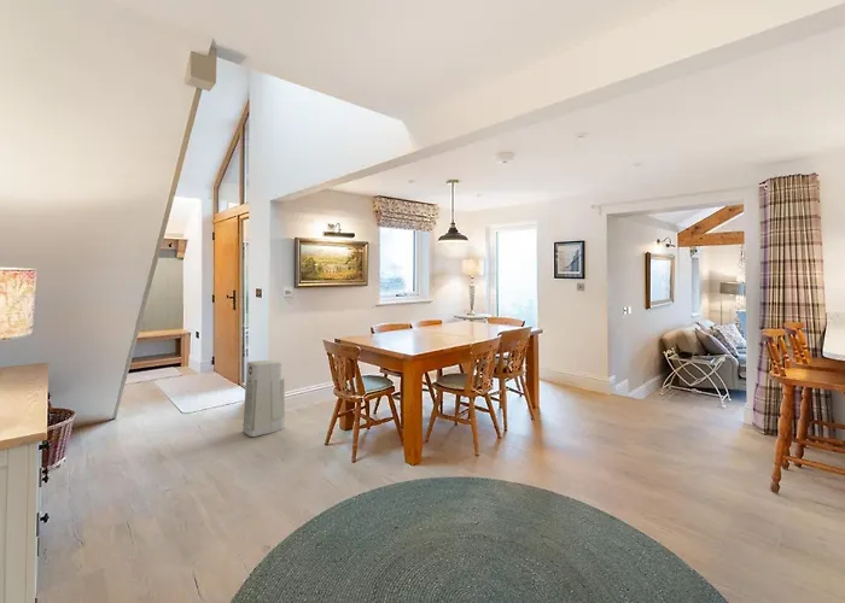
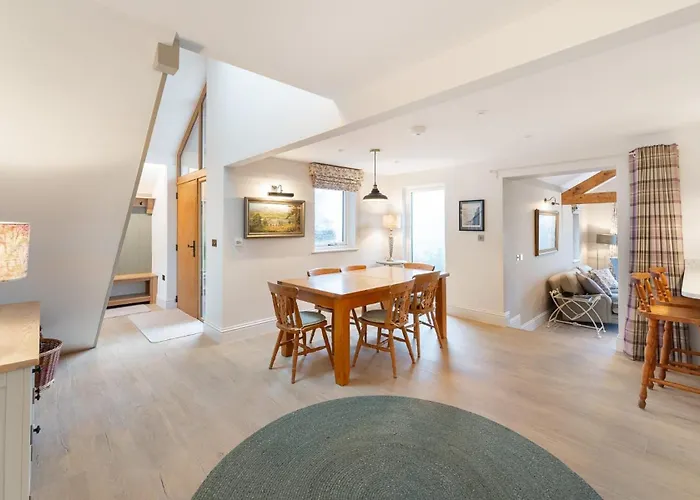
- air purifier (264, 396)
